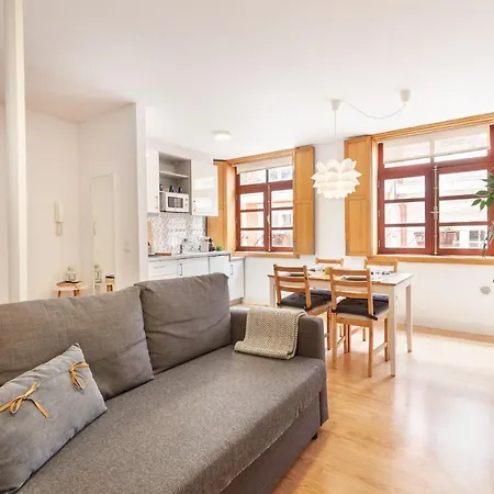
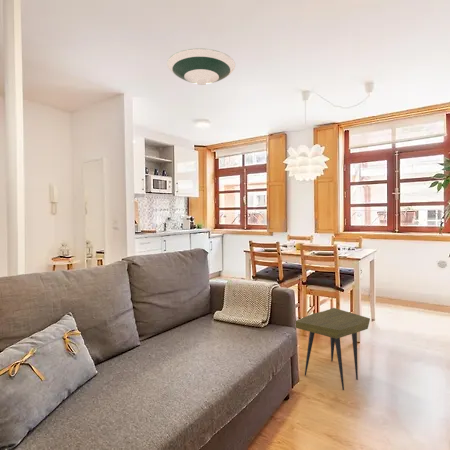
+ side table (331, 346)
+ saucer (201, 74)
